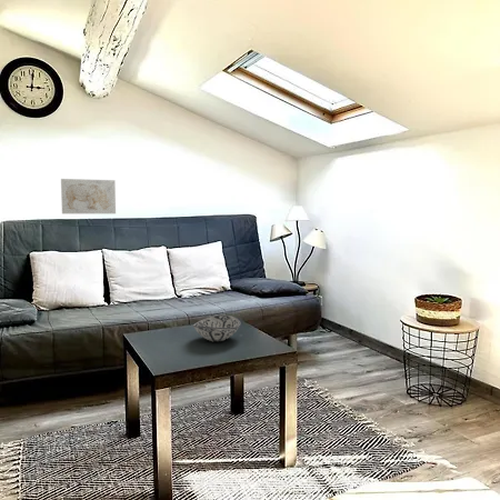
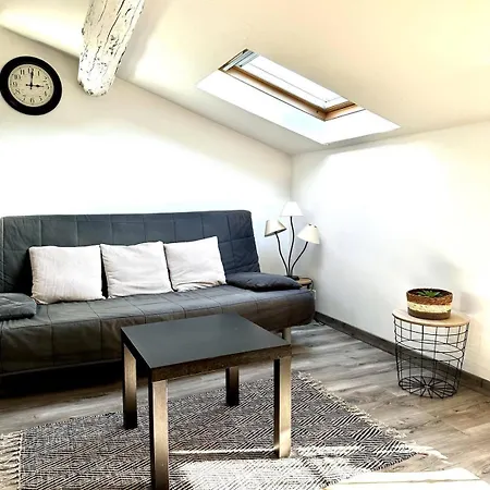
- wall art (89, 197)
- decorative bowl (217, 329)
